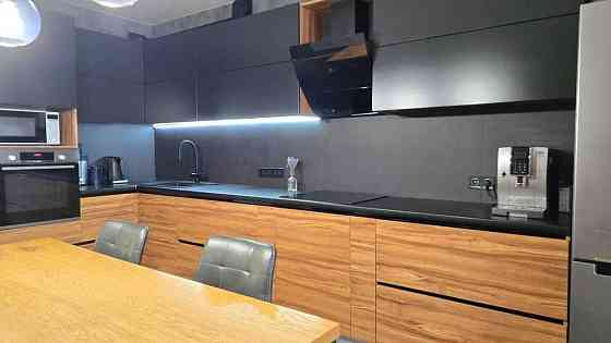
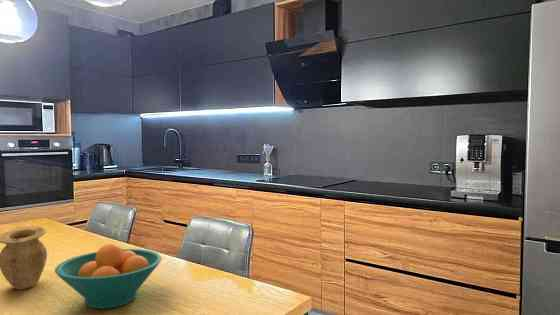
+ fruit bowl (111, 272)
+ vase (22, 258)
